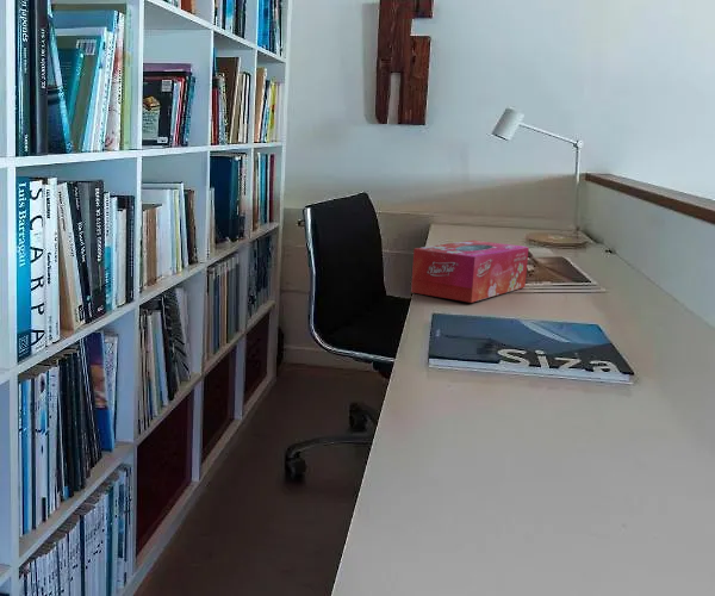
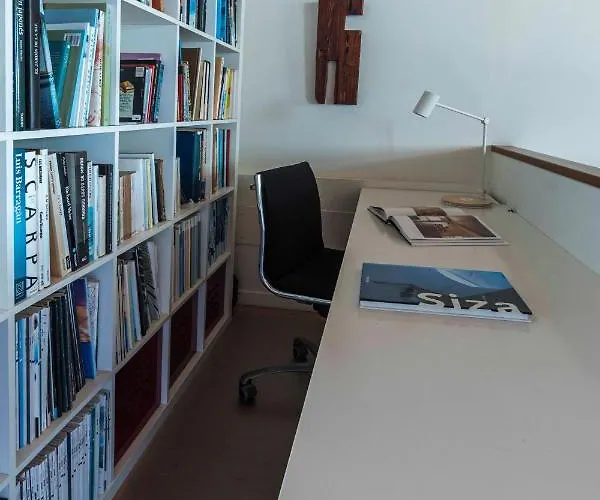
- tissue box (472, 268)
